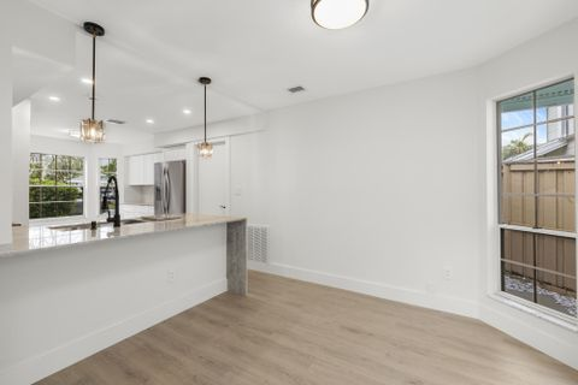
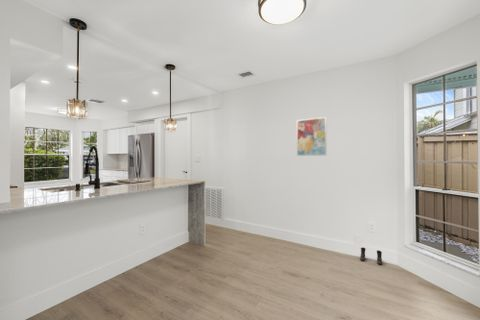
+ wall art (311, 137)
+ boots (364, 255)
